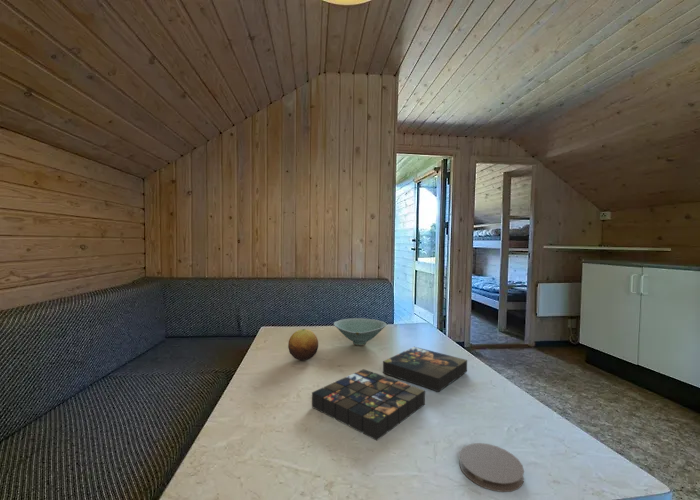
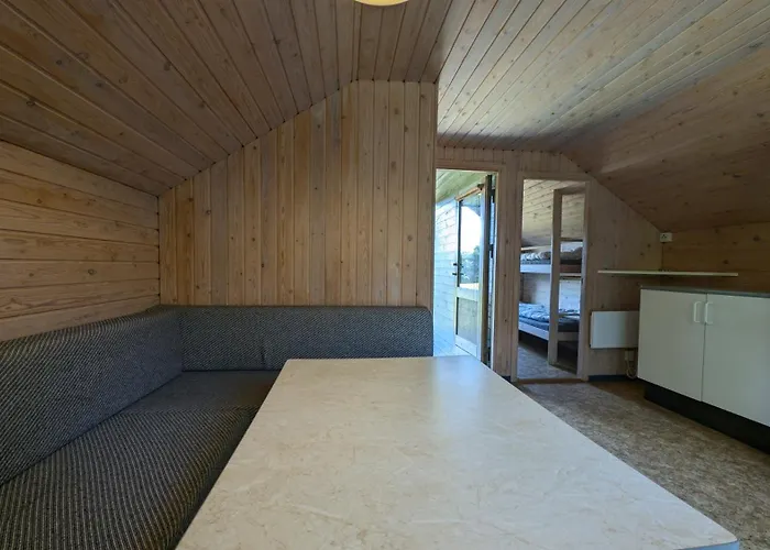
- board game (399, 381)
- coaster (490, 465)
- bowl (359, 333)
- fruit (303, 344)
